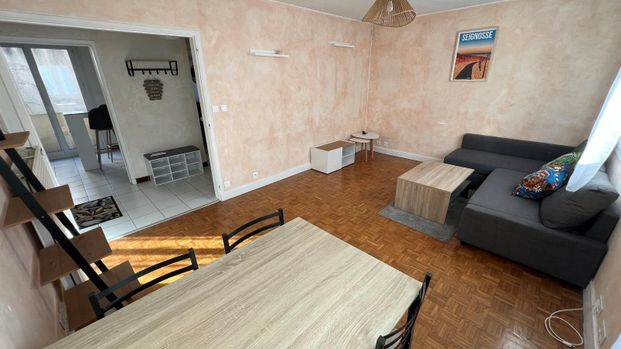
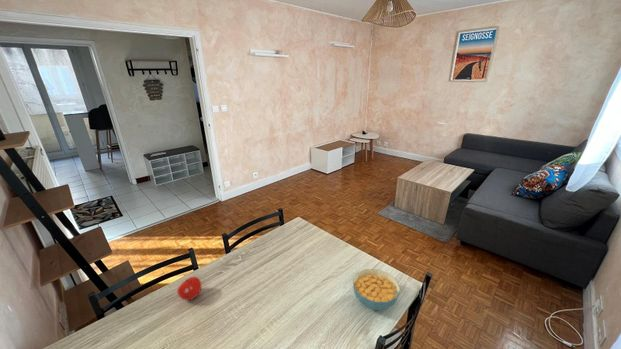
+ fruit (189, 287)
+ cereal bowl (375, 293)
